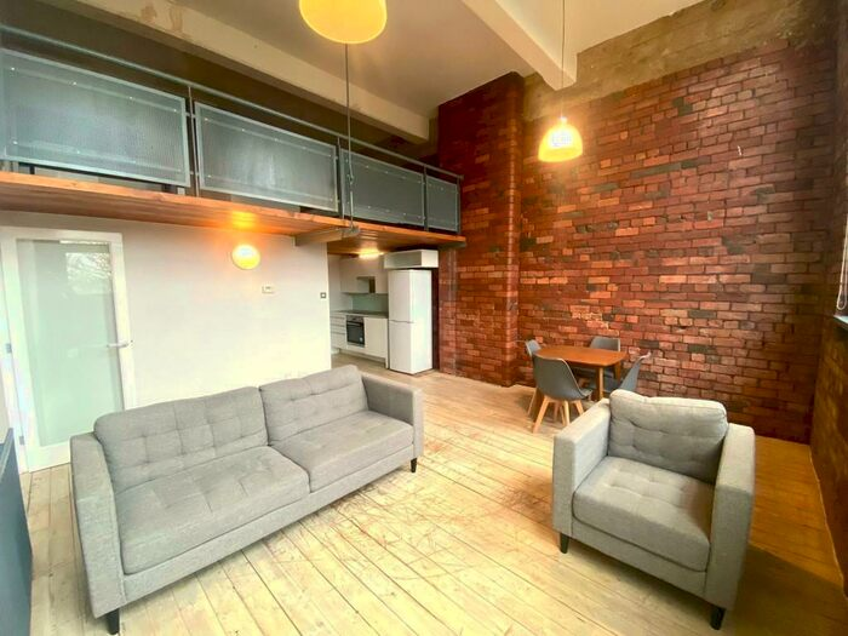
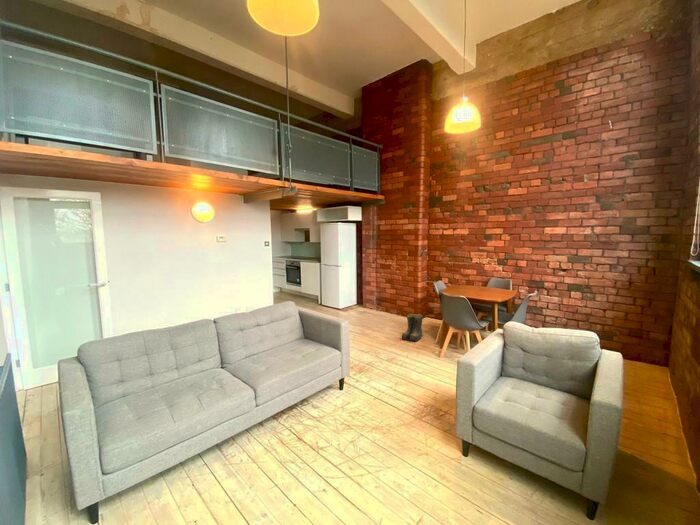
+ boots (412, 326)
